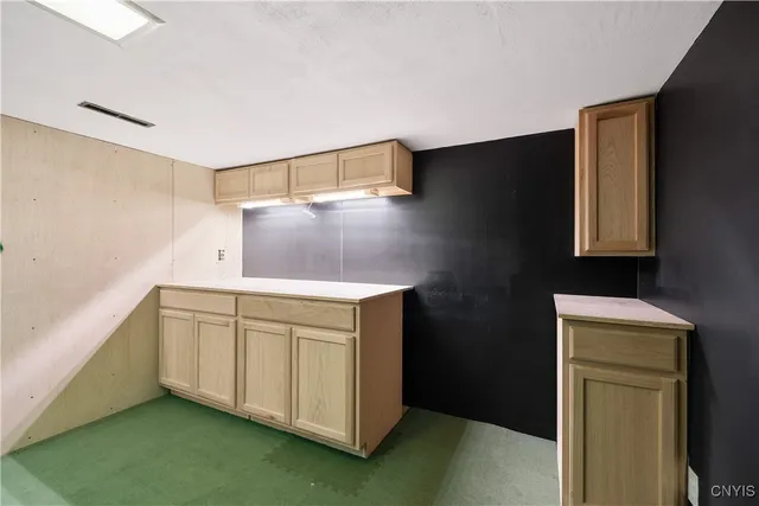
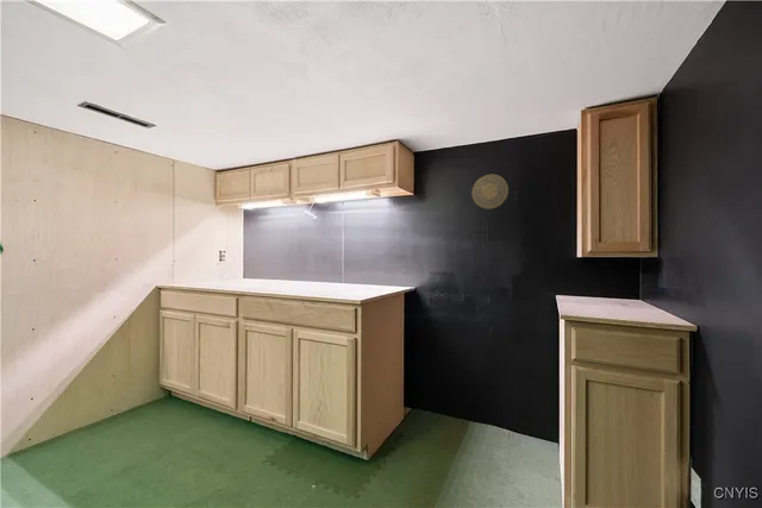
+ decorative plate (489, 190)
